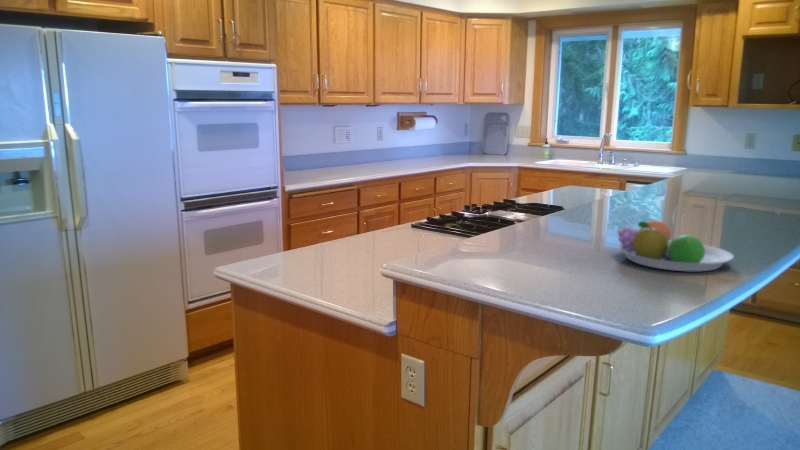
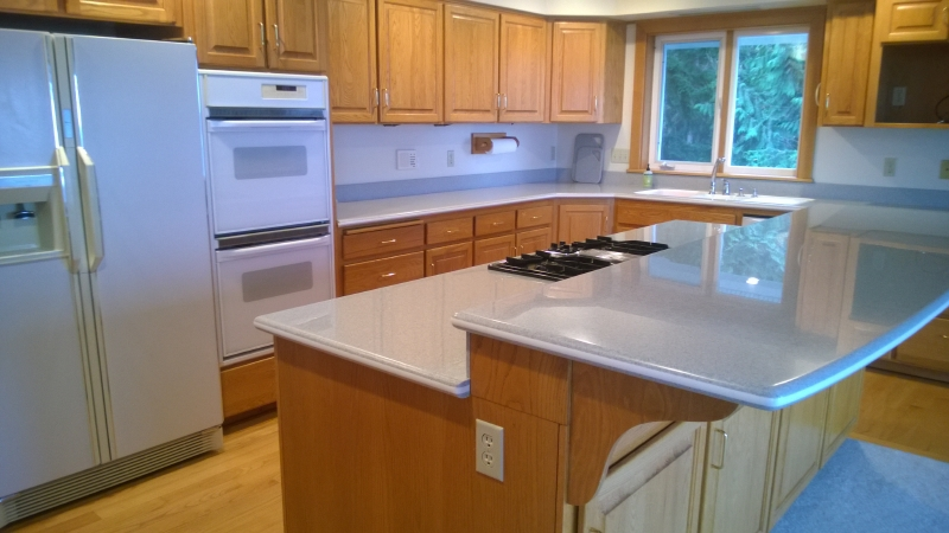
- fruit bowl (673, 241)
